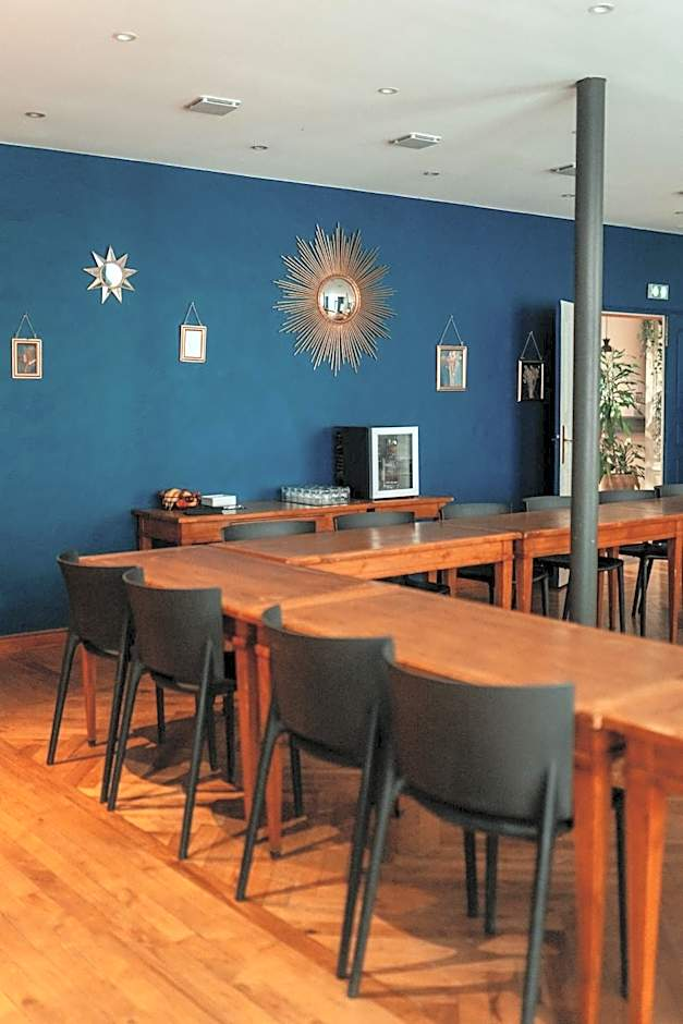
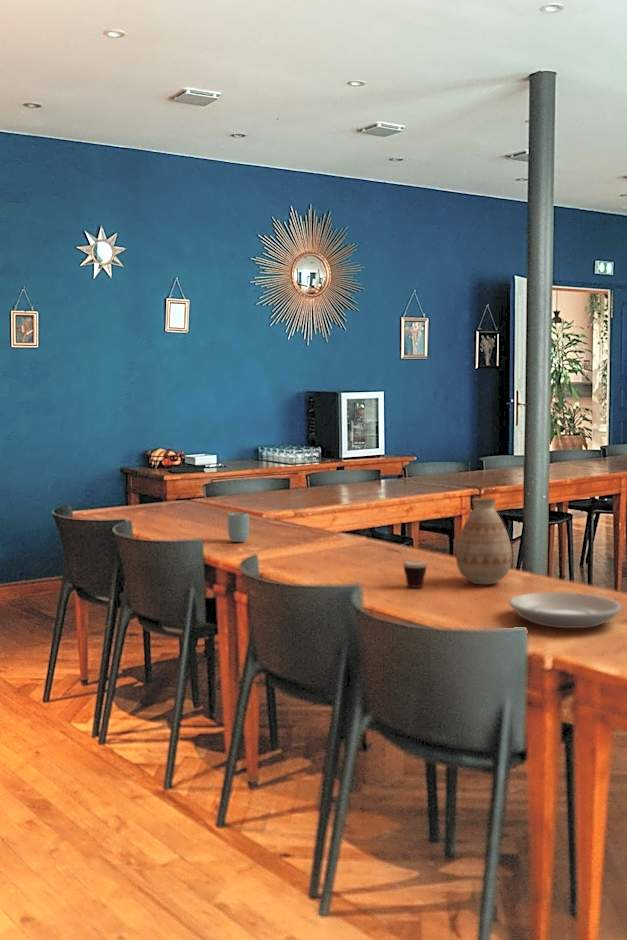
+ plate (564, 611)
+ vase (483, 540)
+ cup (406, 567)
+ cup (238, 527)
